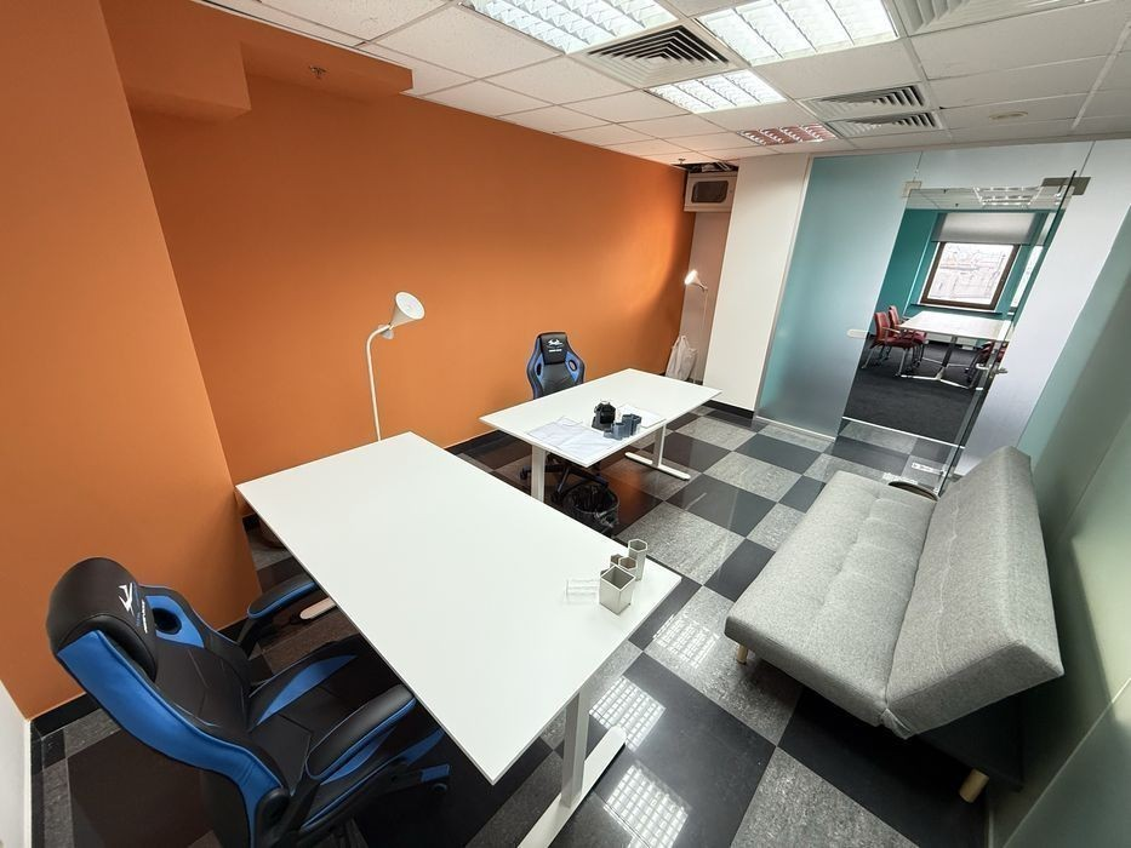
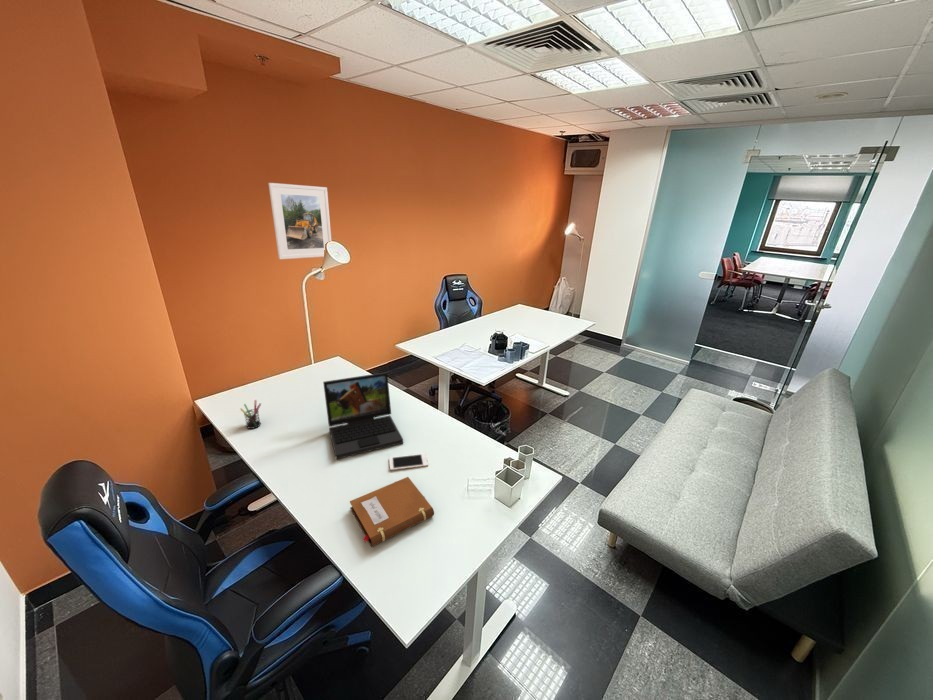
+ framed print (303, 222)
+ cell phone (408, 461)
+ notebook (390, 509)
+ laptop (363, 411)
+ pen holder (251, 413)
